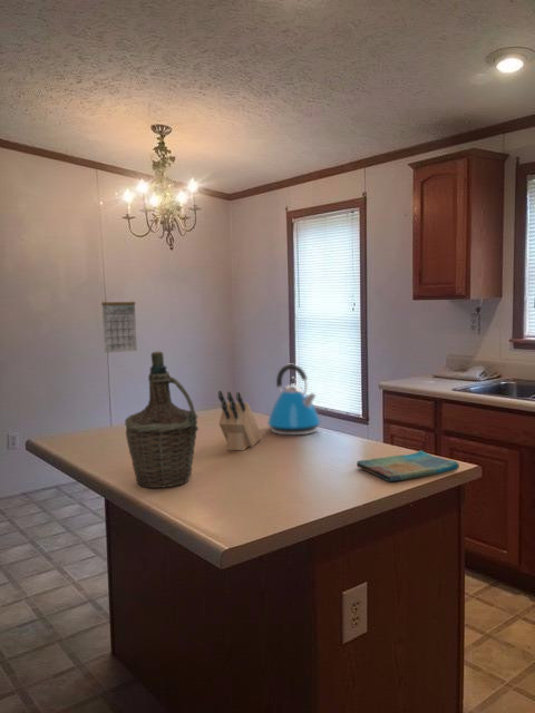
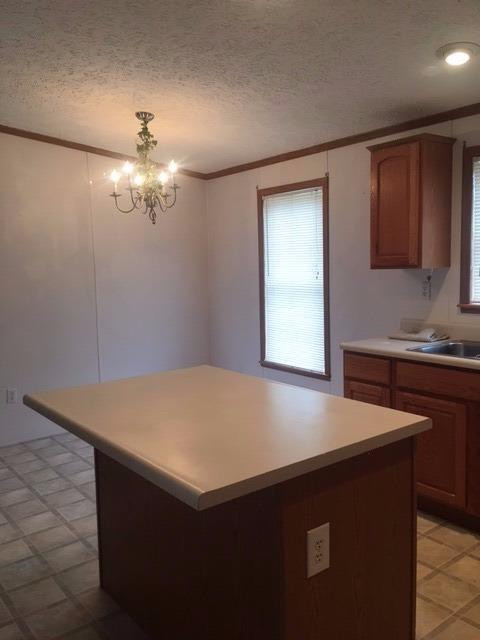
- calendar (119, 321)
- bottle (162, 417)
- knife block (239, 417)
- dish towel (407, 465)
- kettle (291, 397)
